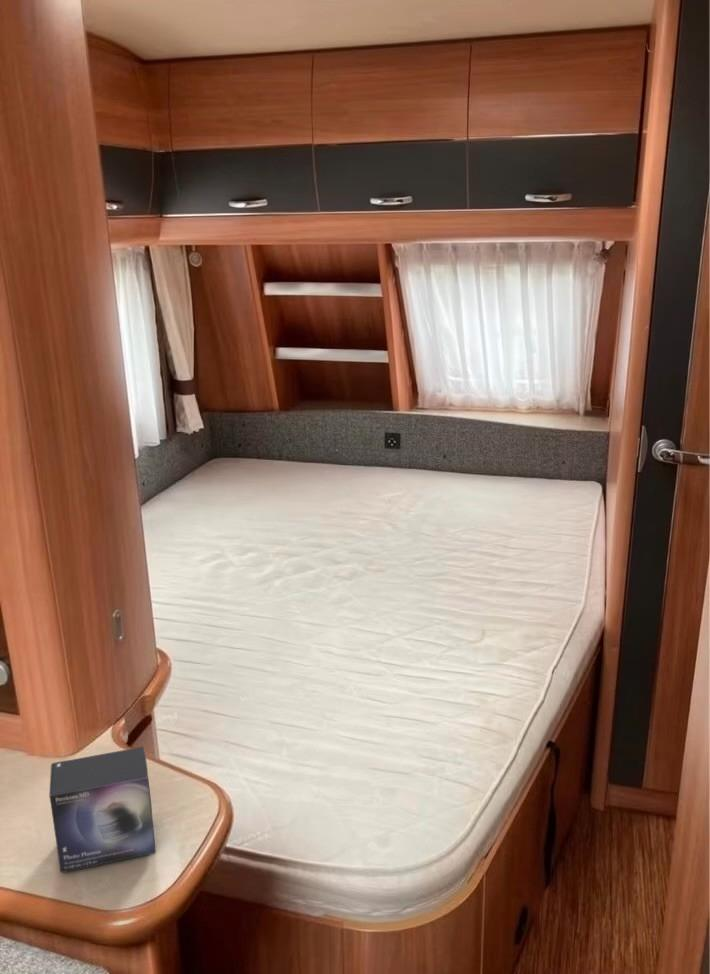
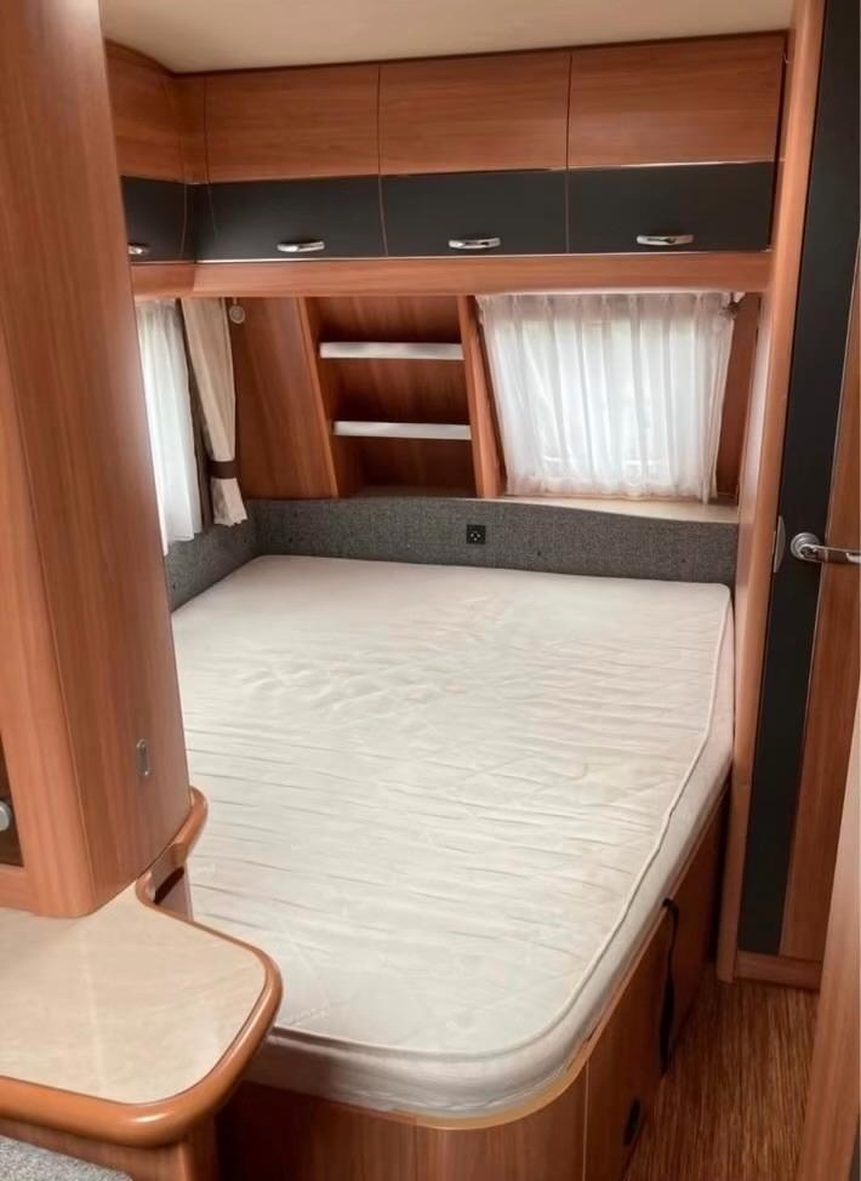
- small box (103, 808)
